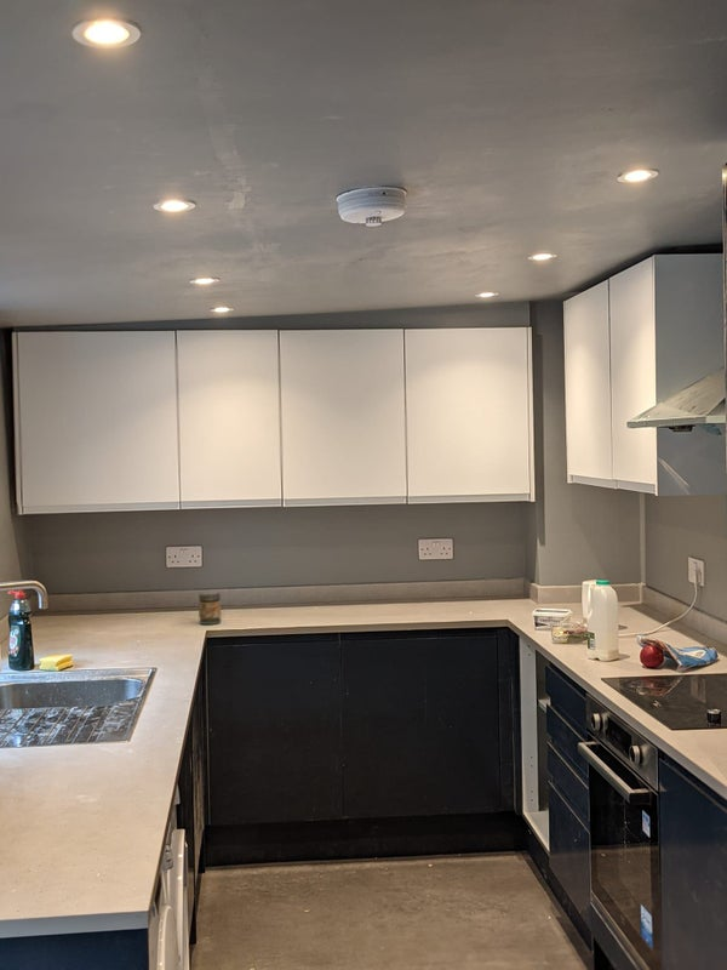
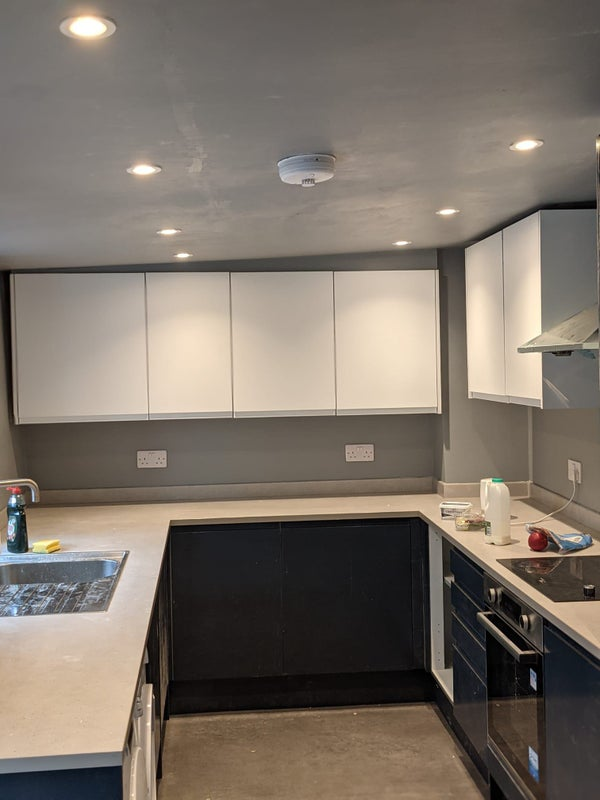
- jar (210, 607)
